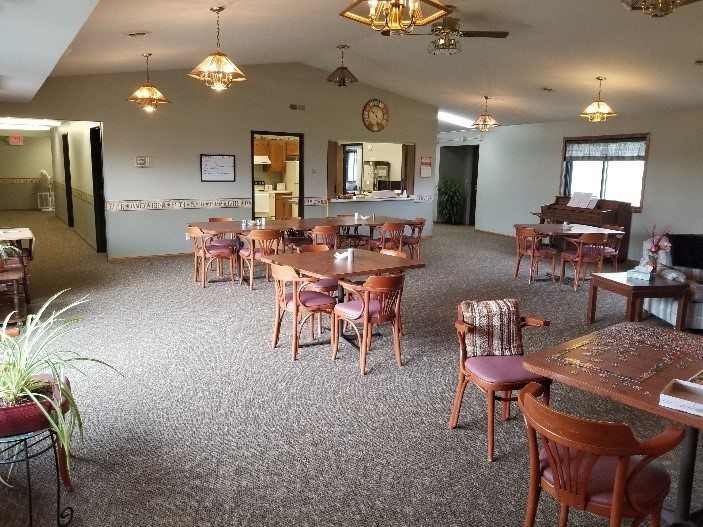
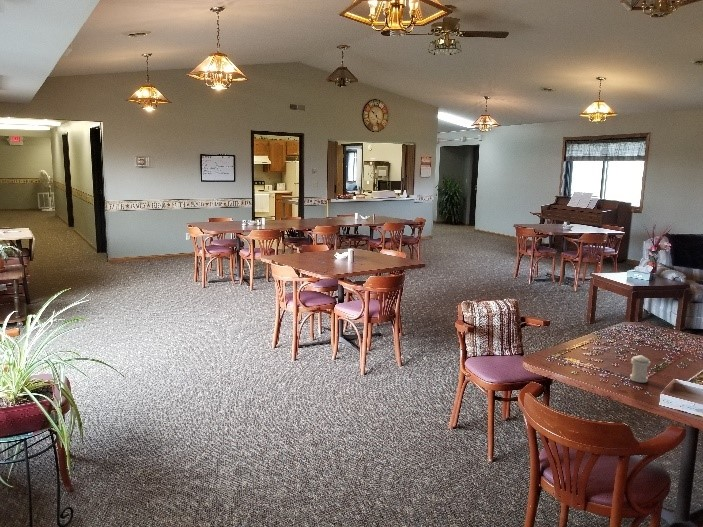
+ pepper shaker (639, 367)
